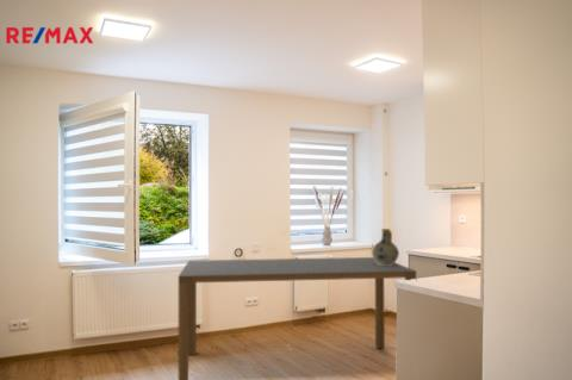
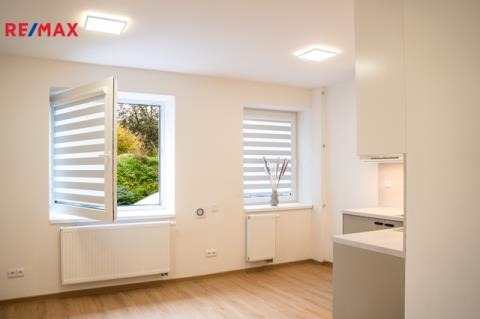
- dining table (290, 343)
- ceramic jug (385, 245)
